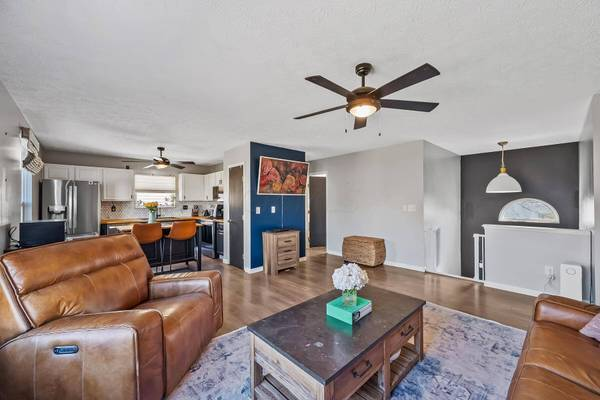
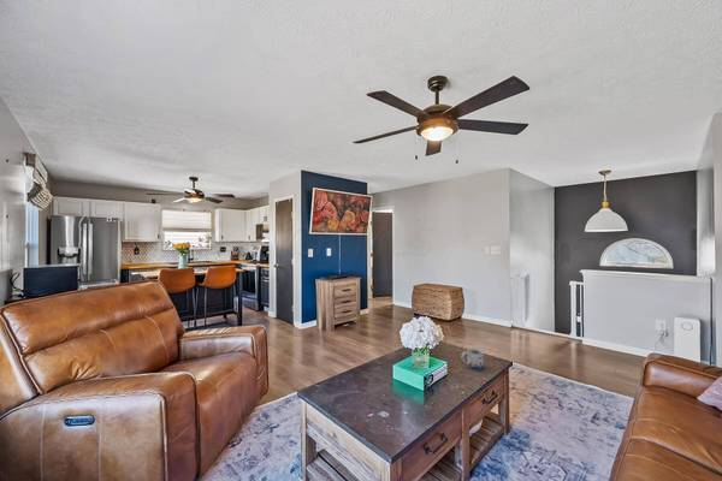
+ mug (473, 358)
